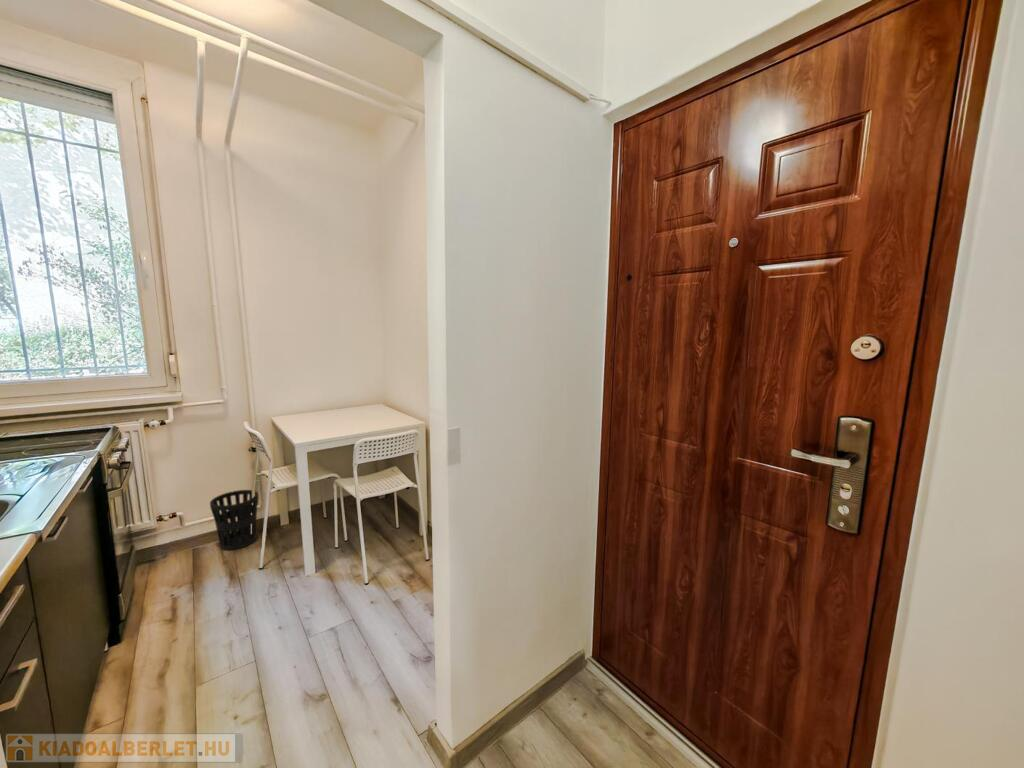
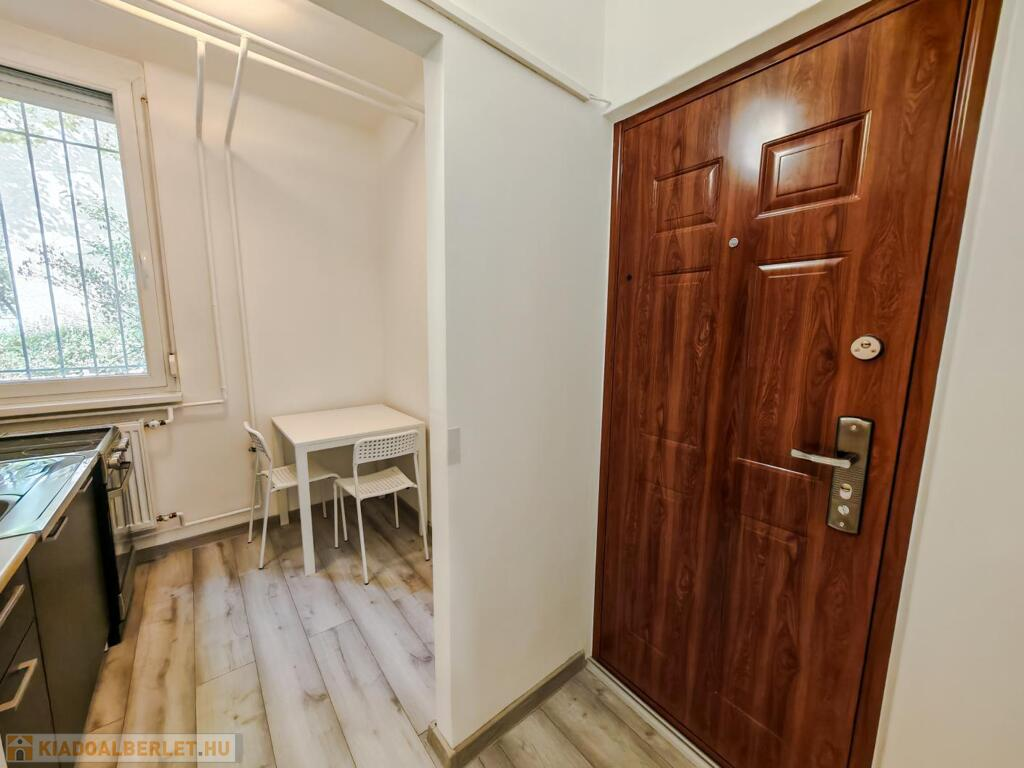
- wastebasket (237, 519)
